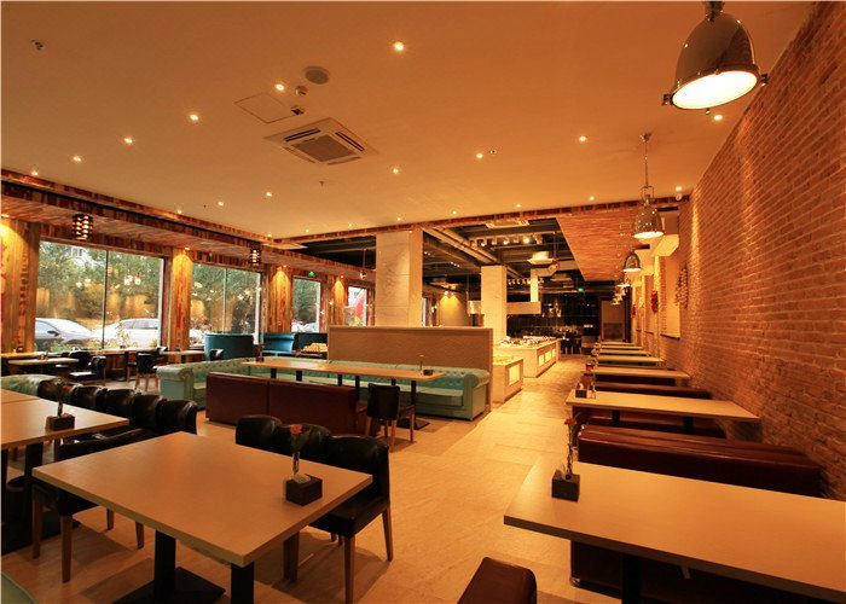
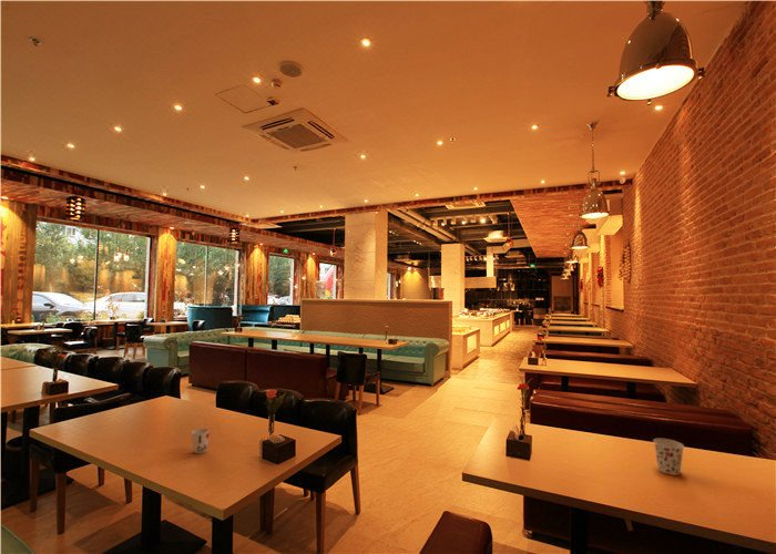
+ cup (200, 441)
+ cup (668, 456)
